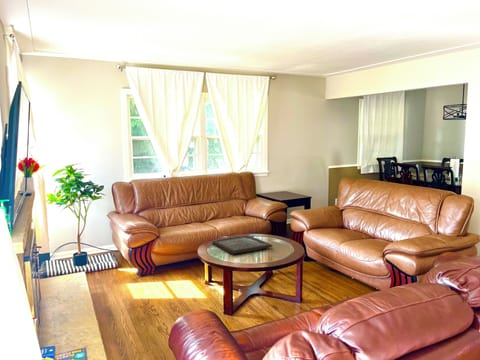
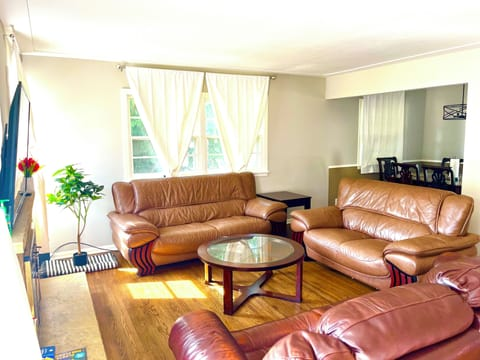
- board game (241, 243)
